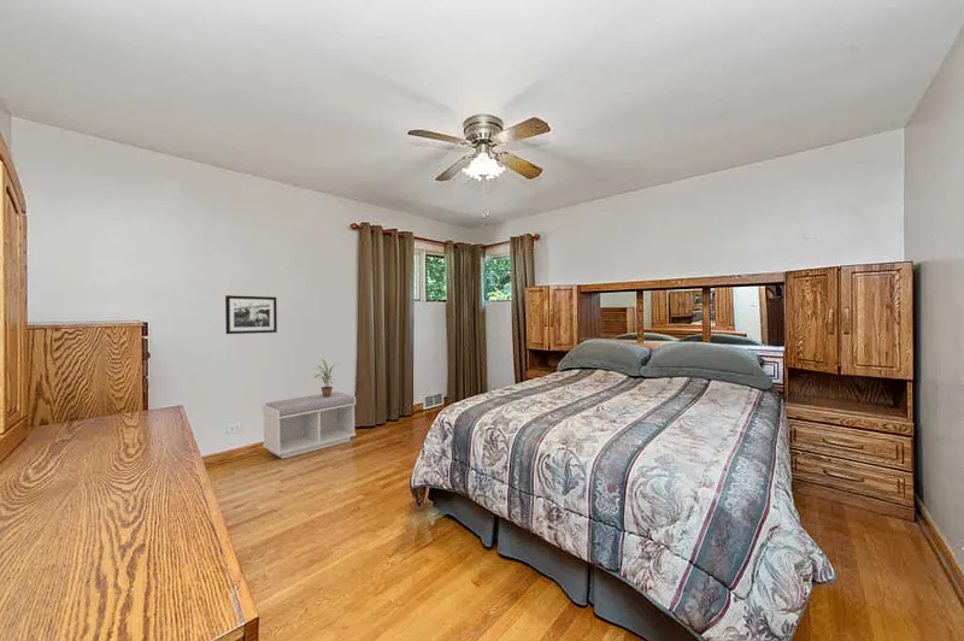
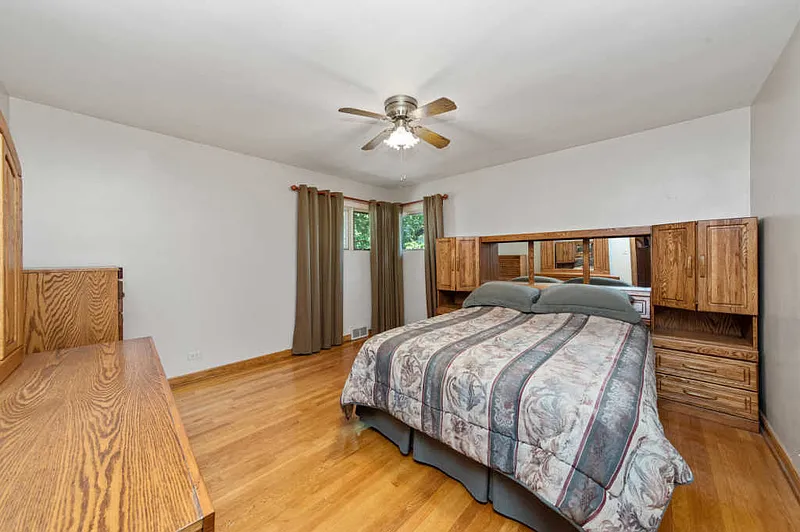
- potted plant (328, 377)
- bench (311, 422)
- picture frame (252, 314)
